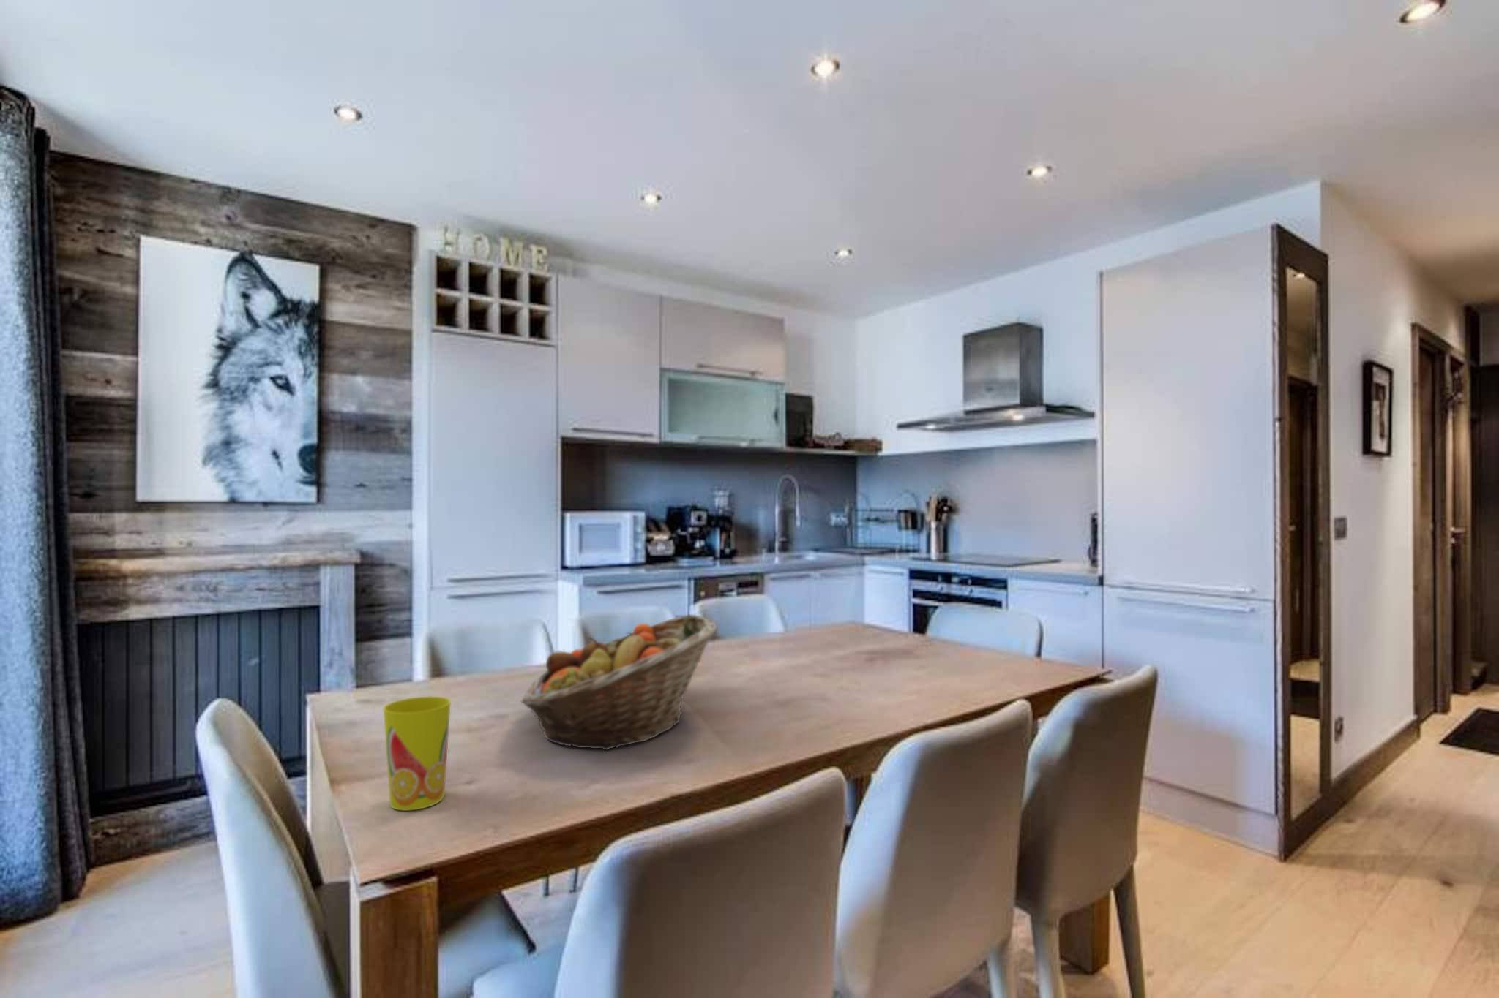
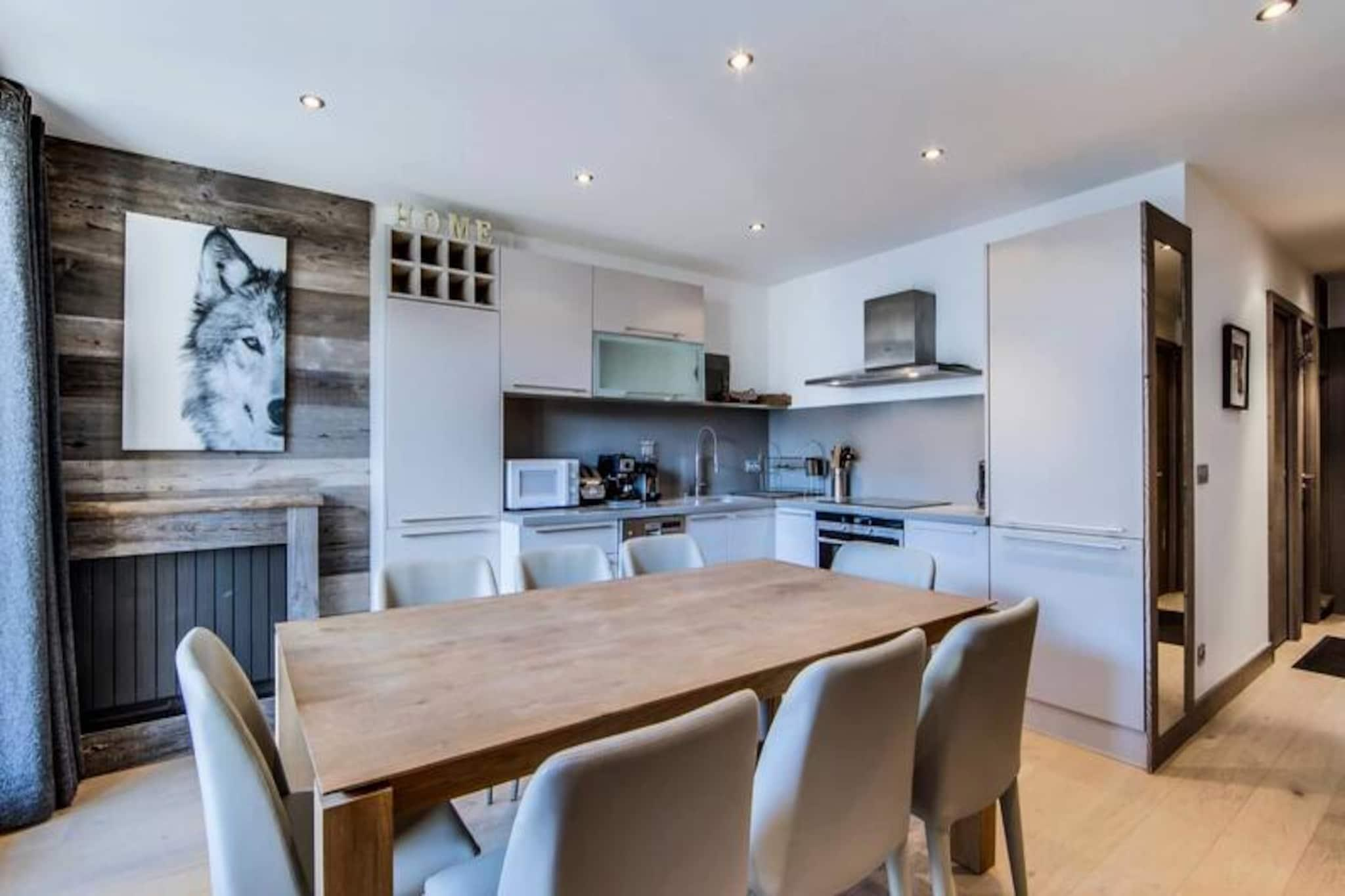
- cup (417, 752)
- fruit basket (623, 673)
